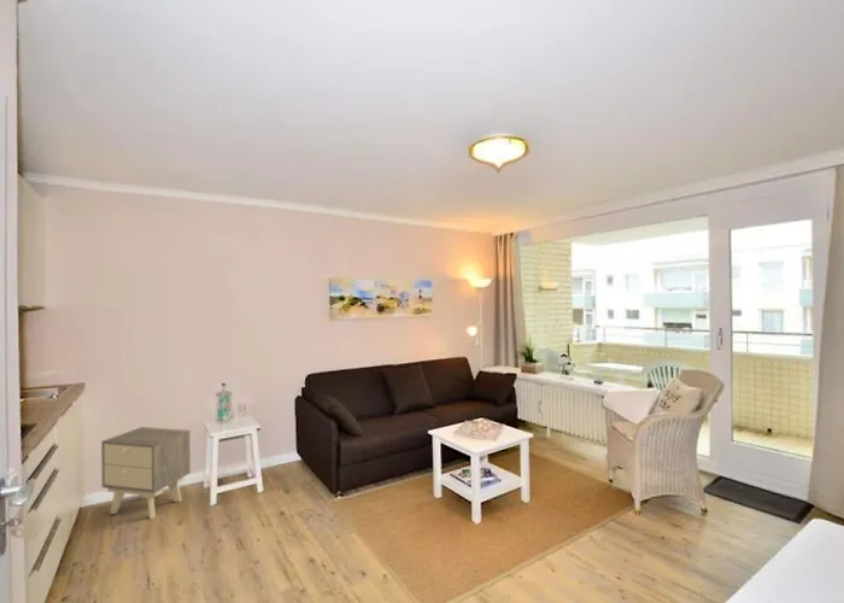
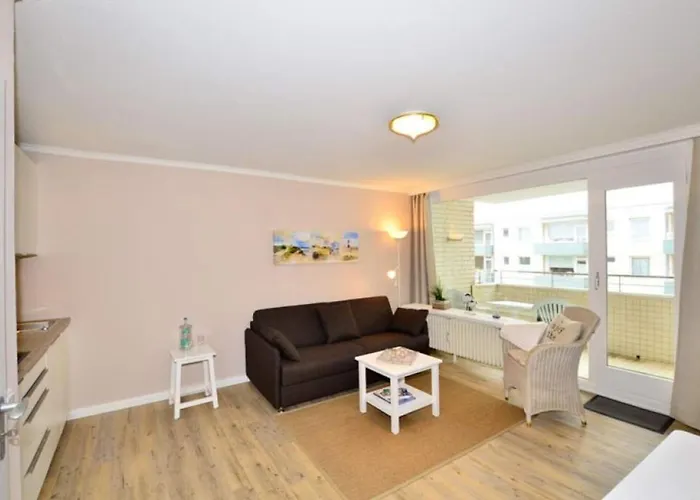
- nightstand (147, 470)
